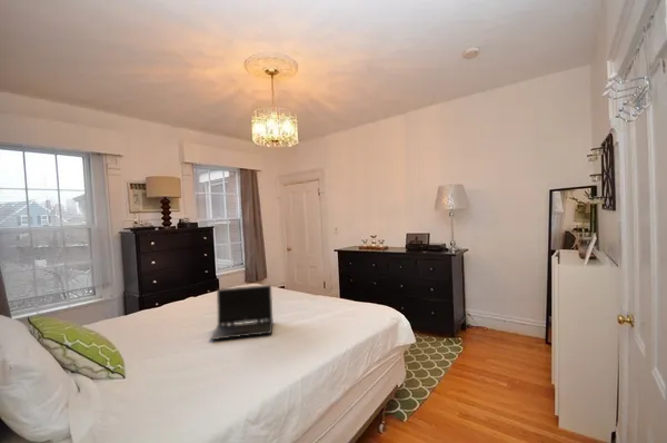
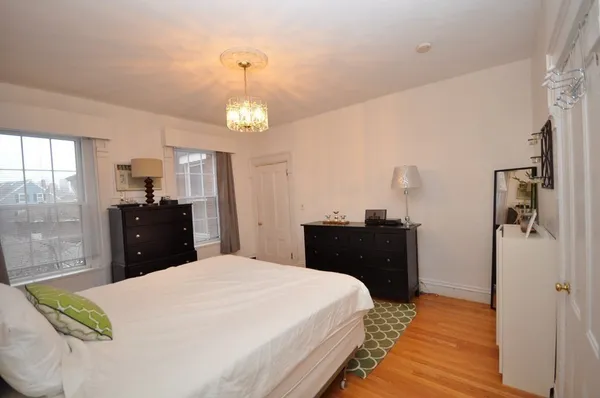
- laptop computer (242, 311)
